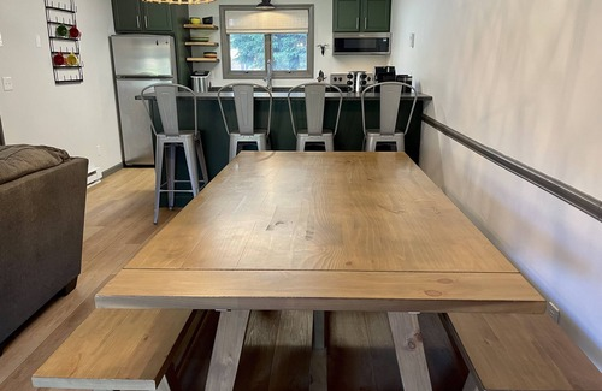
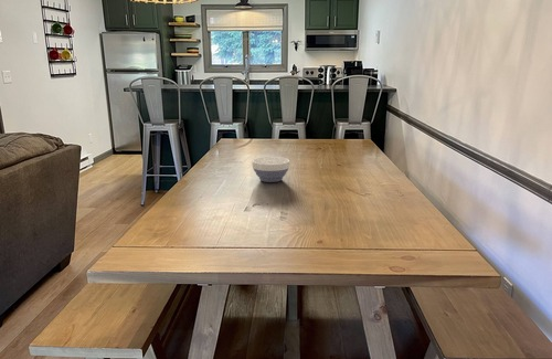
+ bowl (270, 170)
